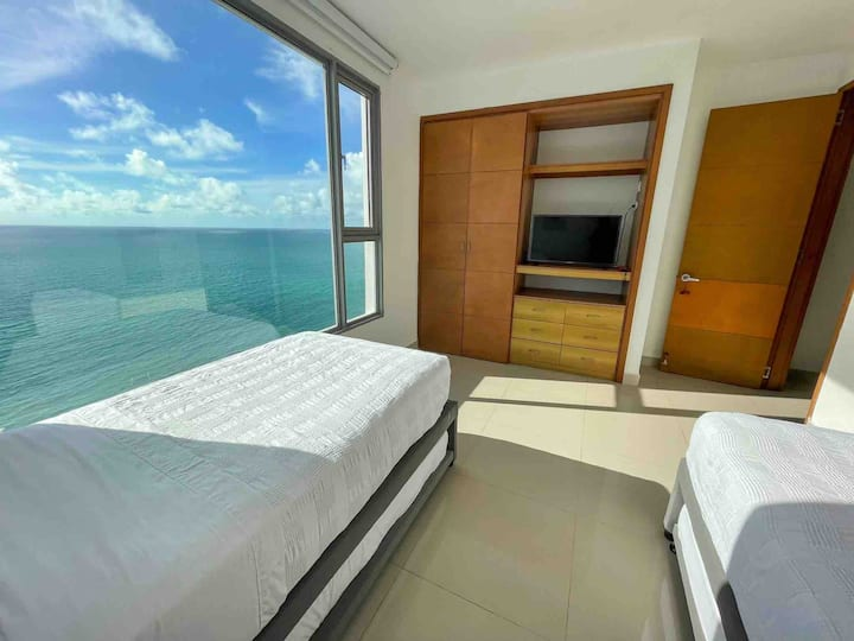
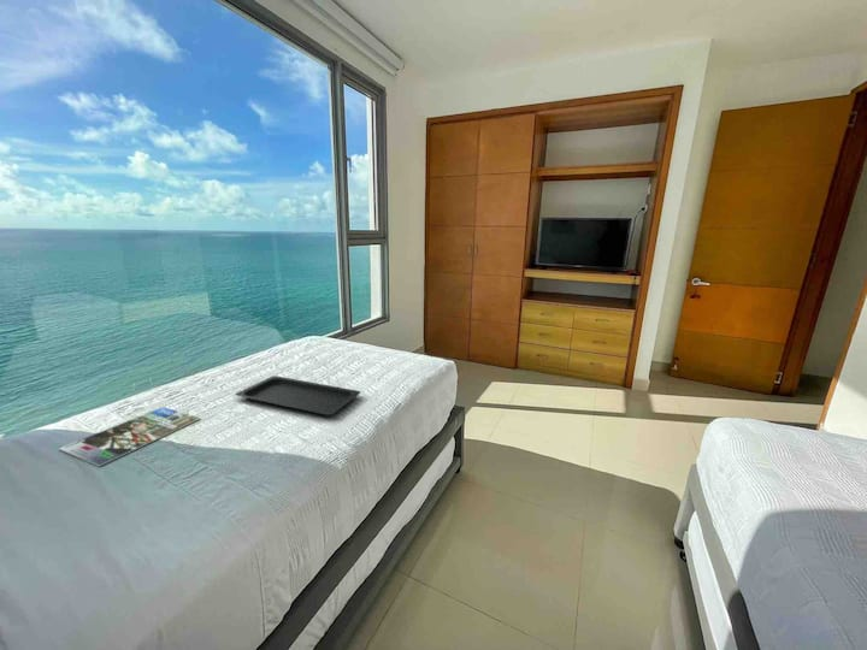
+ serving tray (299, 395)
+ magazine (135, 432)
